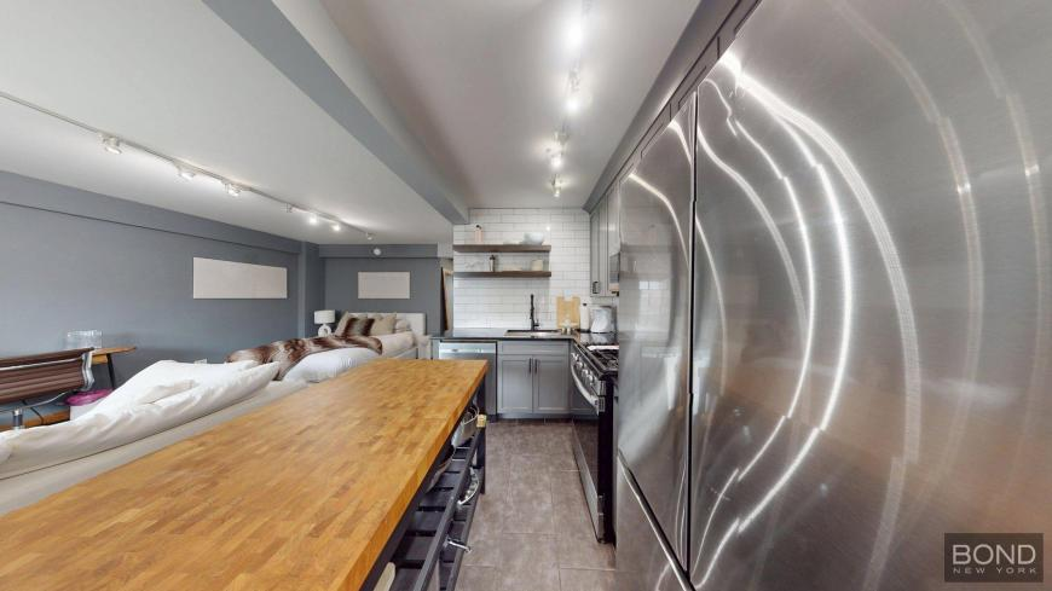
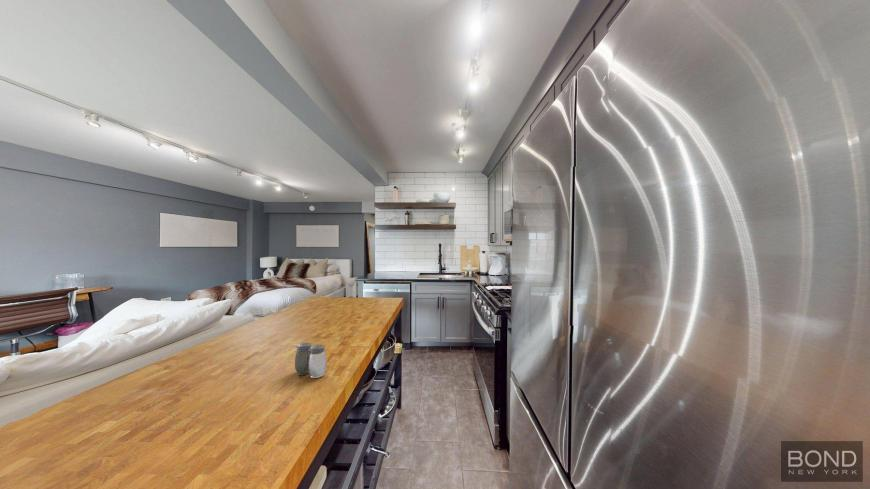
+ salt and pepper shaker (310, 359)
